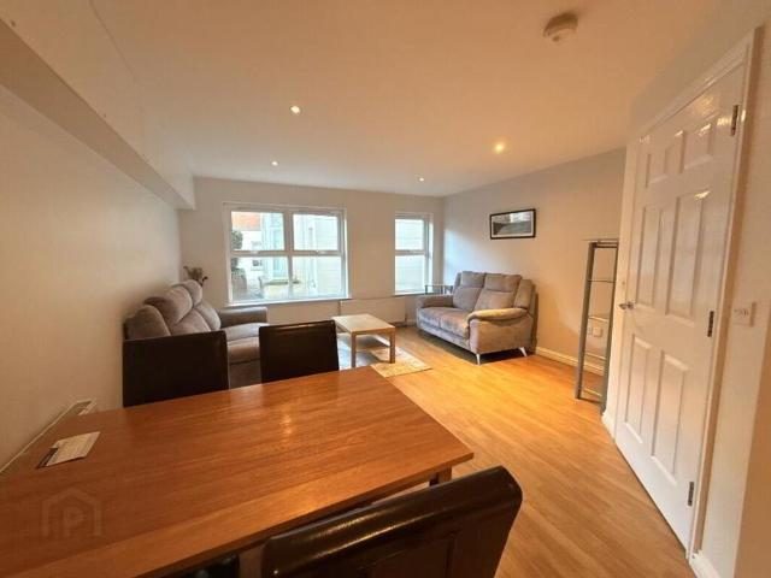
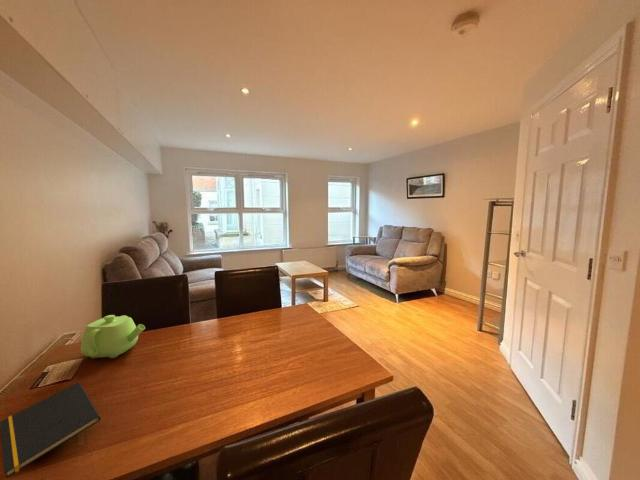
+ notepad (49, 420)
+ teapot (117, 334)
